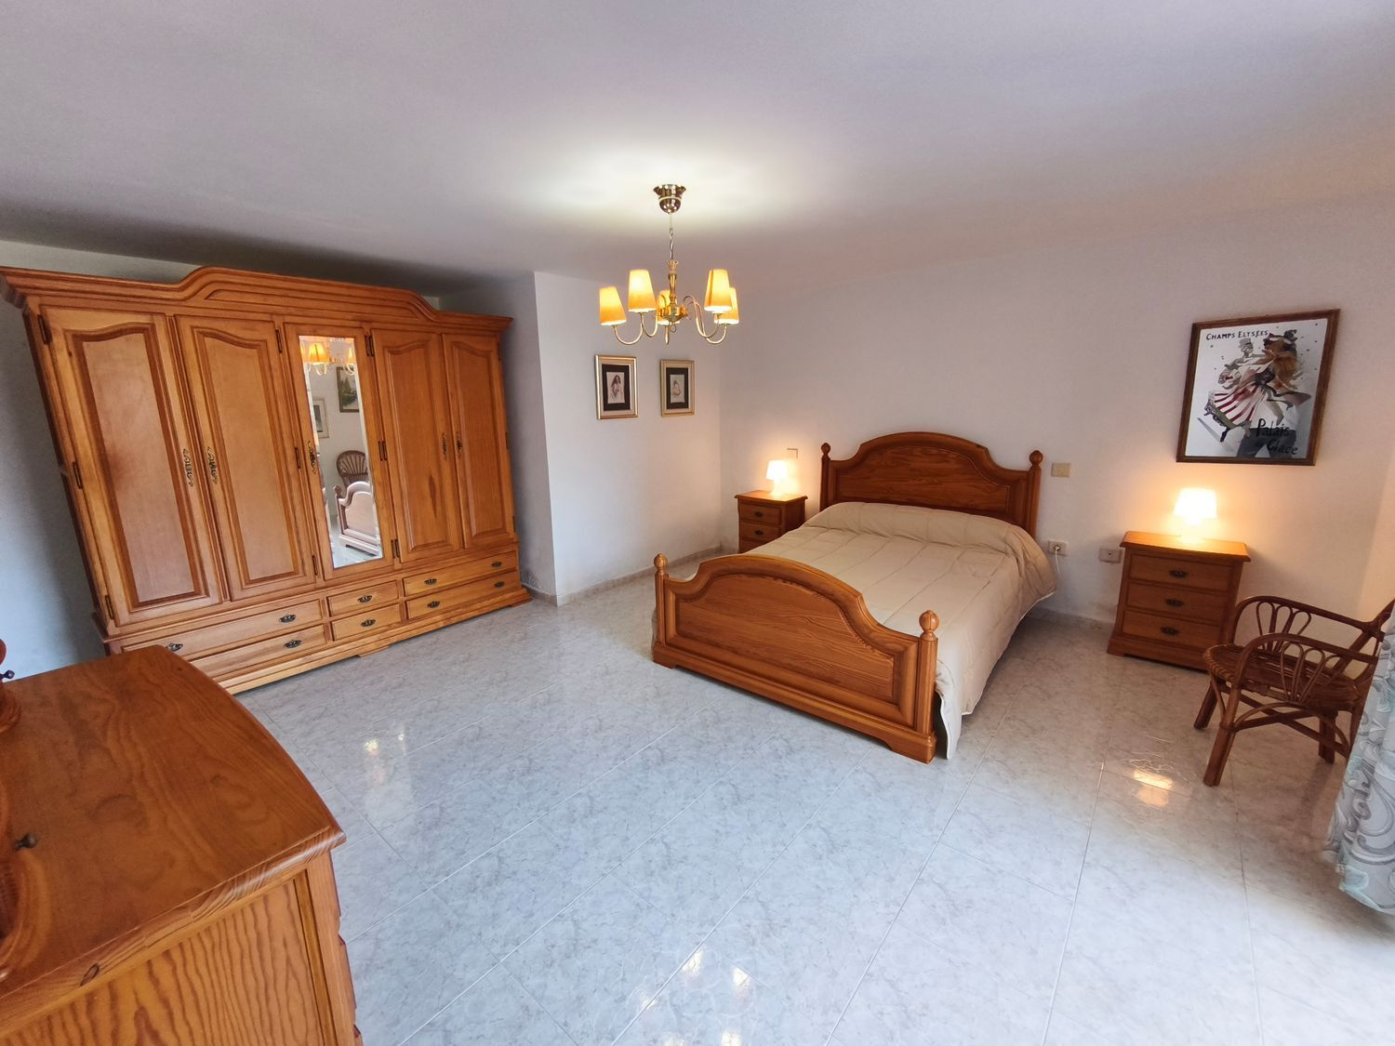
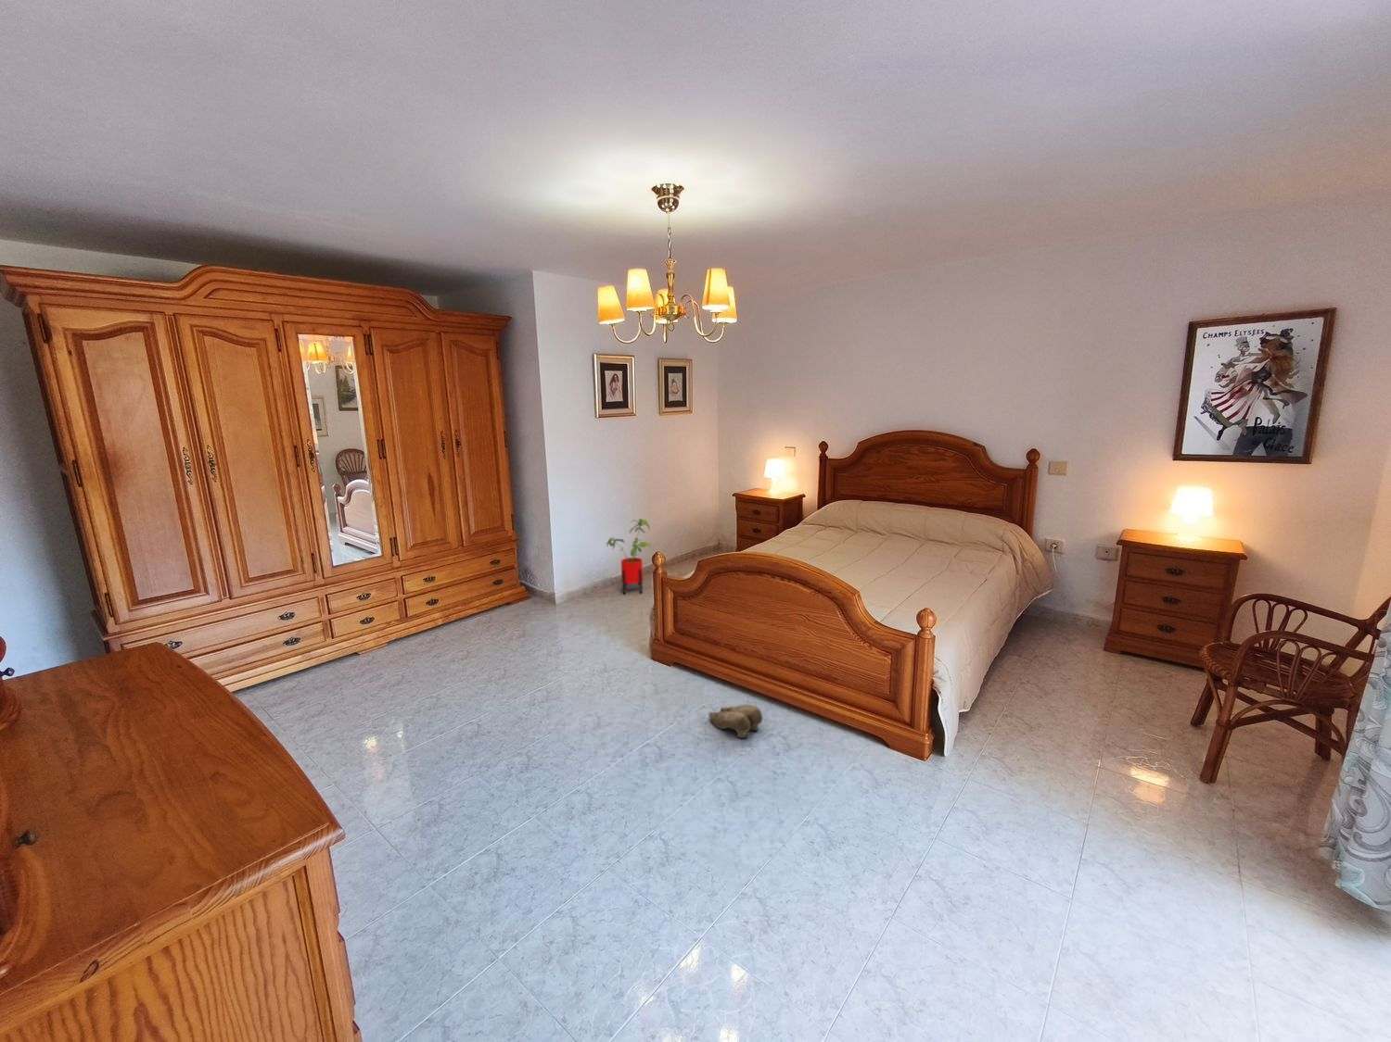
+ house plant (634, 556)
+ slippers (735, 714)
